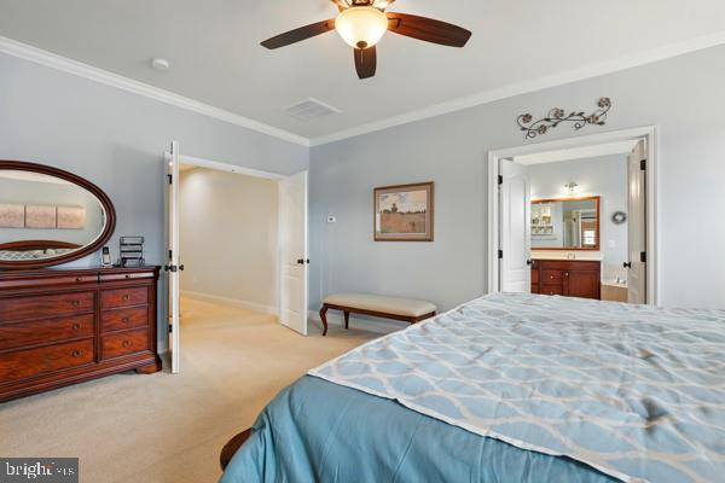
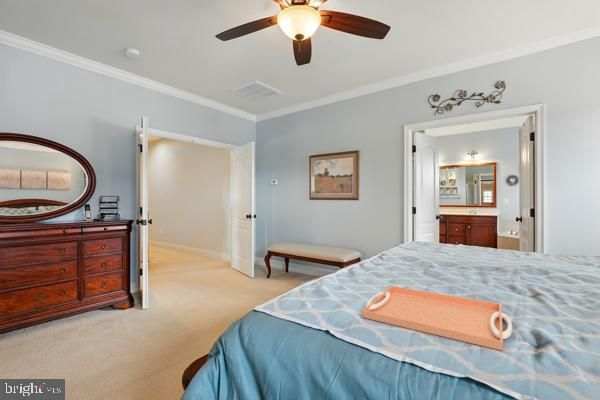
+ serving tray (433, 310)
